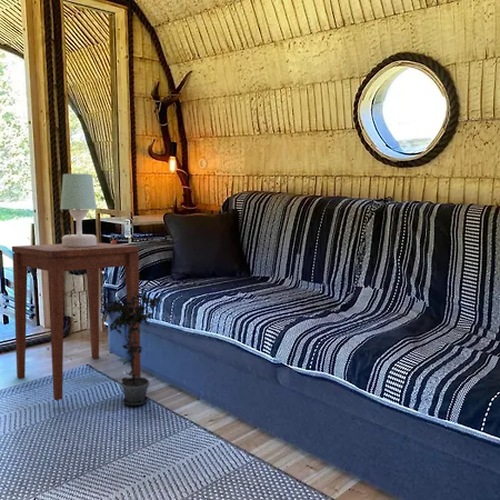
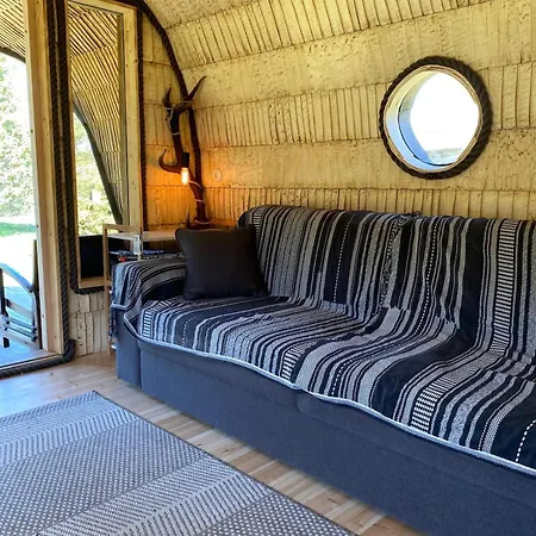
- table lamp (78, 209)
- potted plant (132, 346)
- side table (89, 312)
